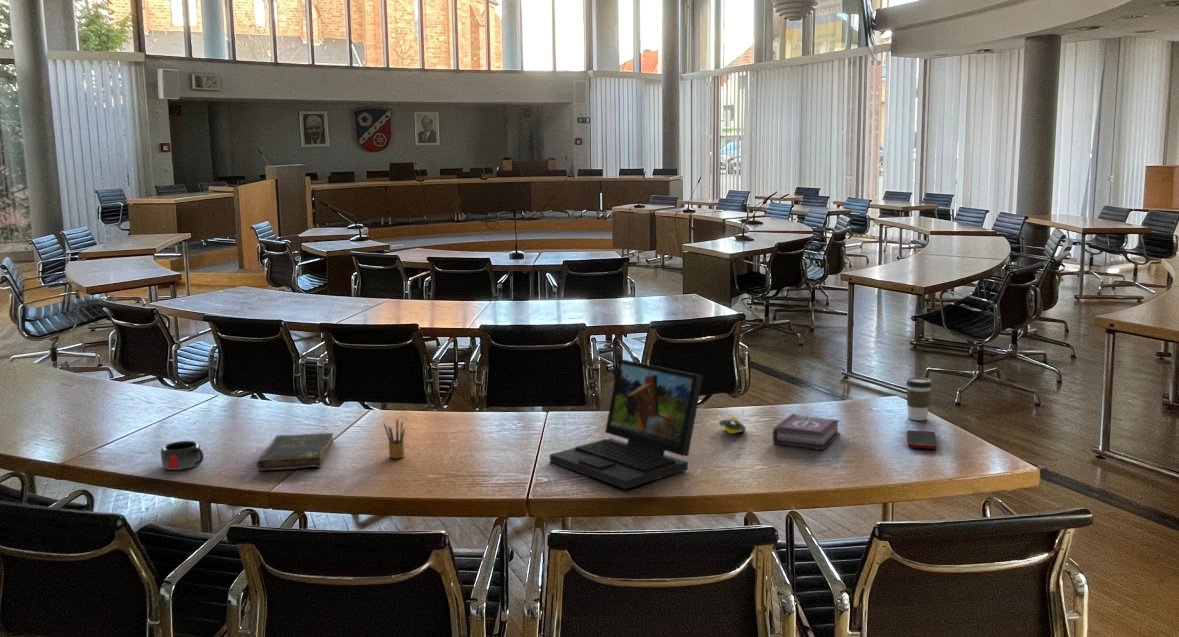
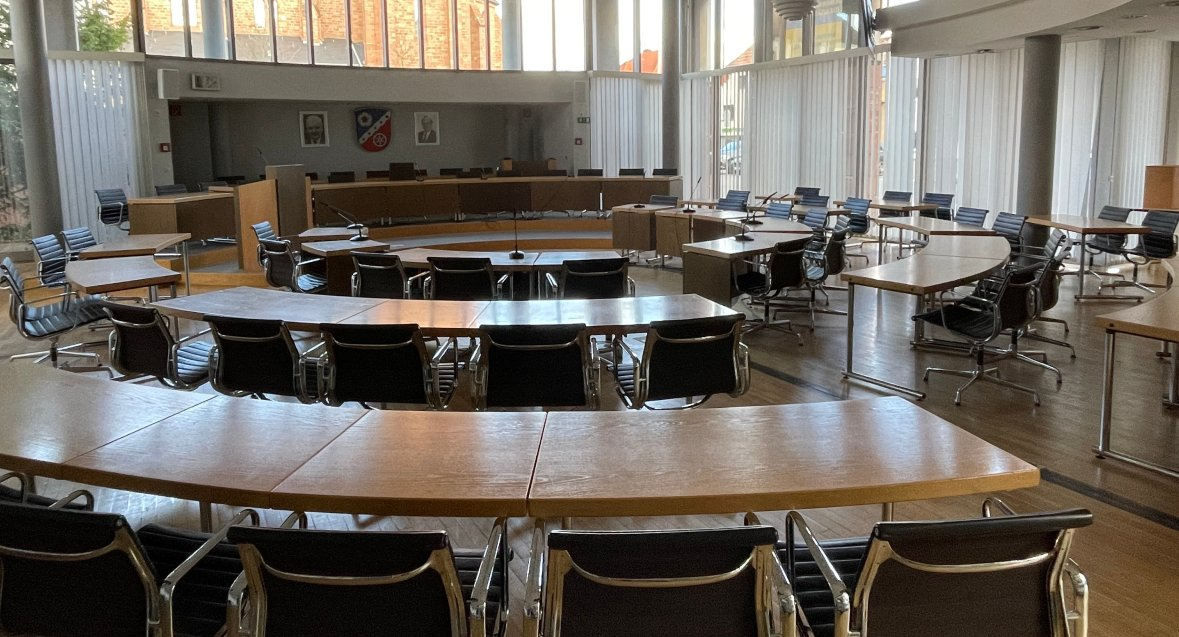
- coffee cup (918, 398)
- computer mouse (732, 424)
- cell phone (921, 439)
- pencil box (396, 438)
- laptop (625, 418)
- mug (184, 455)
- book (806, 430)
- bible (297, 450)
